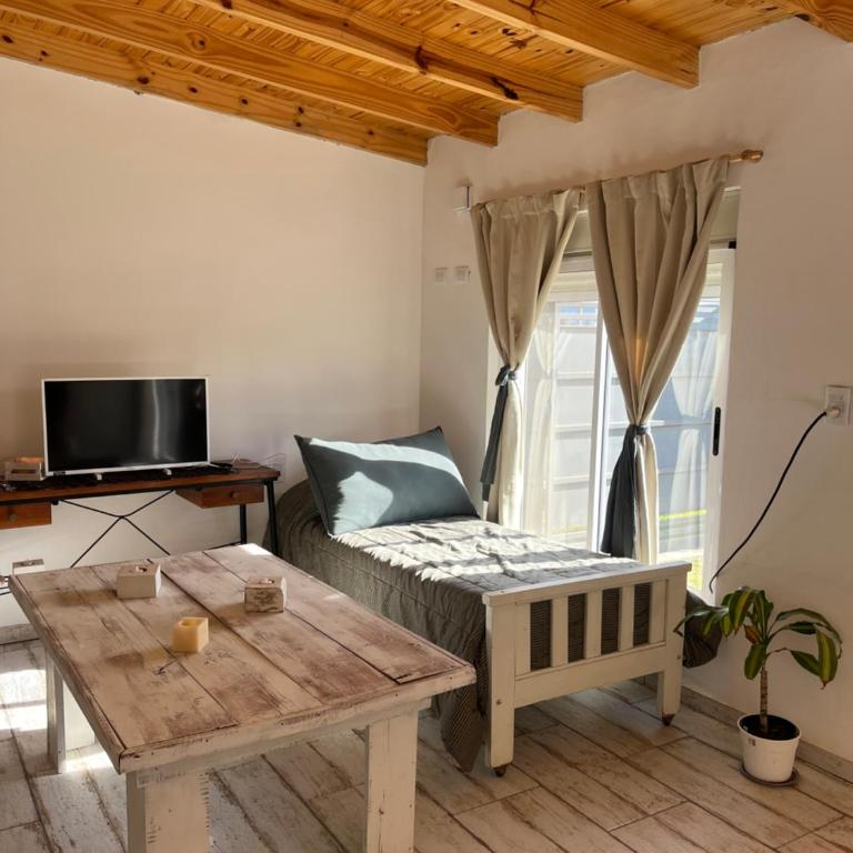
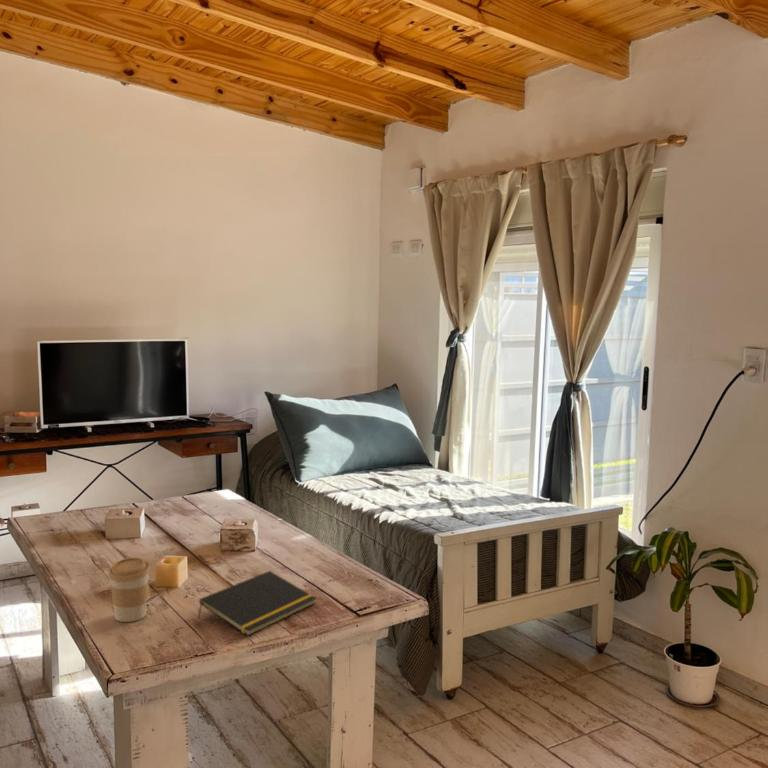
+ coffee cup (129, 588)
+ notepad (259, 600)
